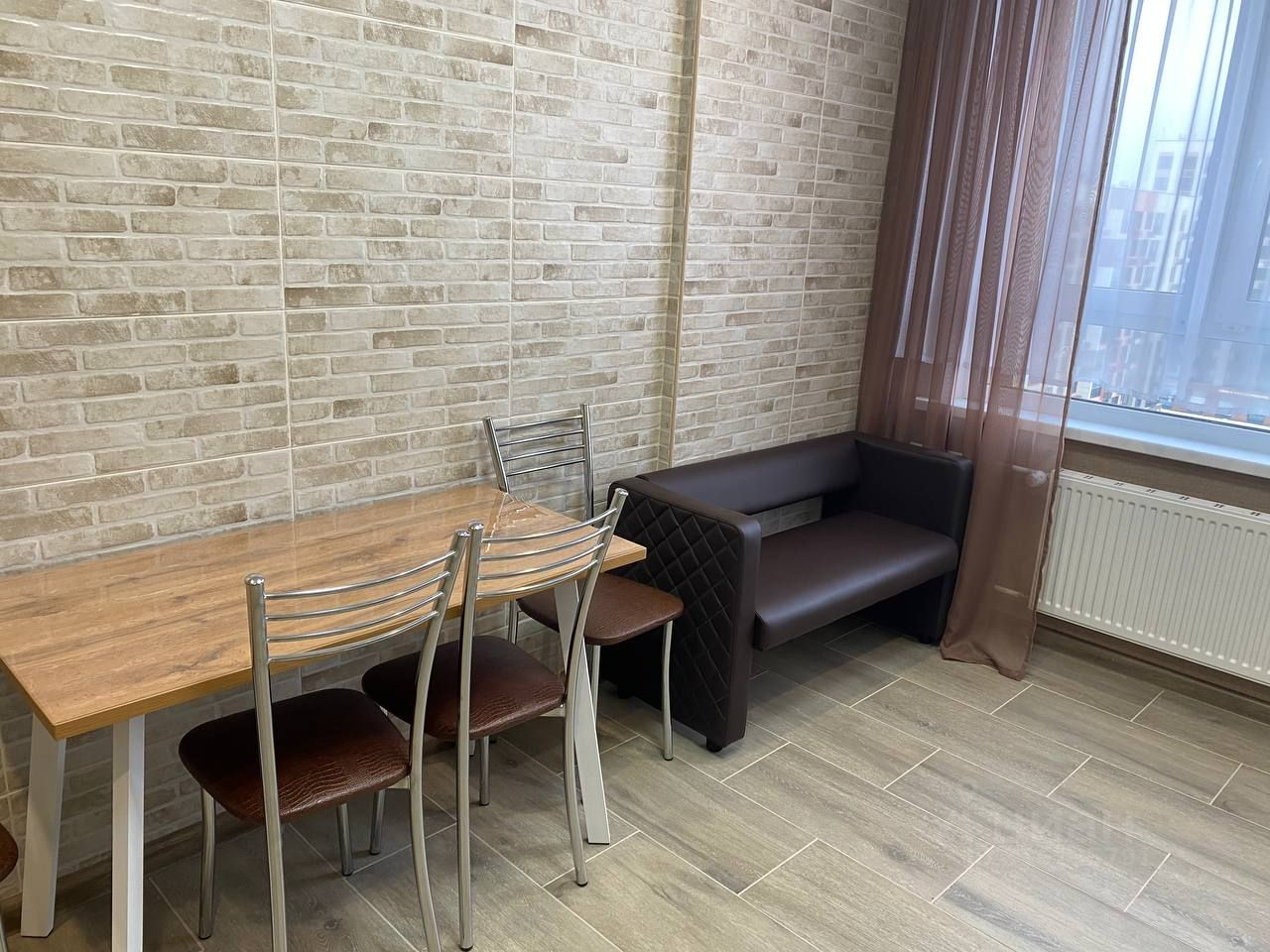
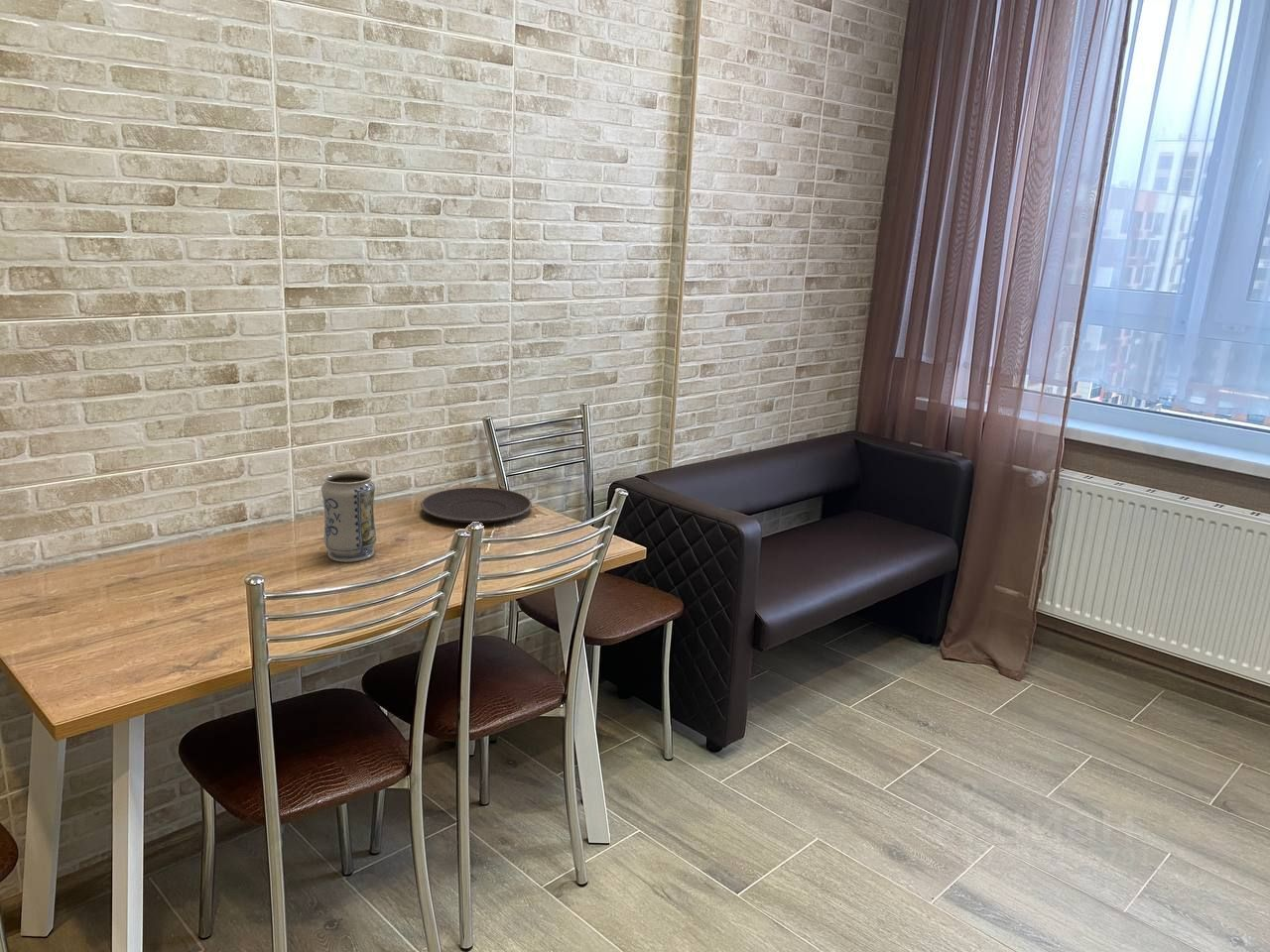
+ plate (476, 506)
+ vase (349, 516)
